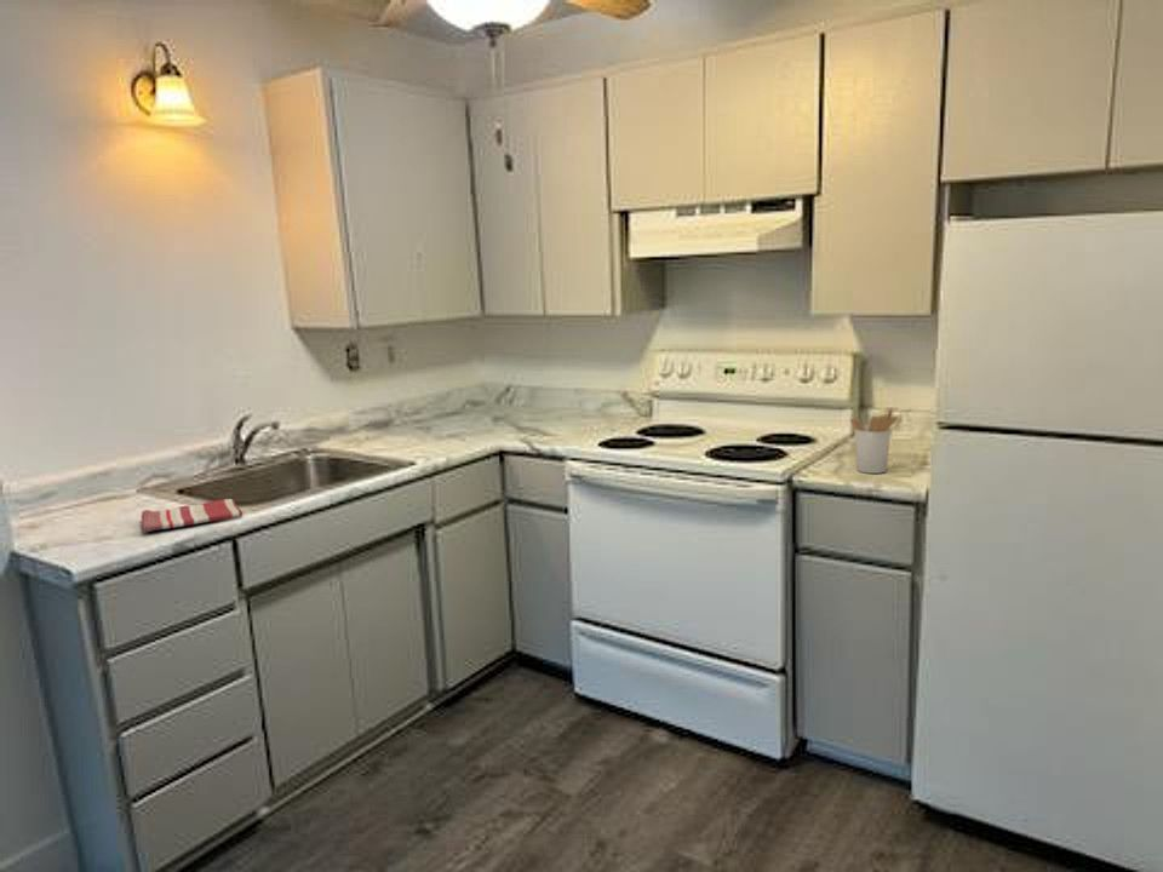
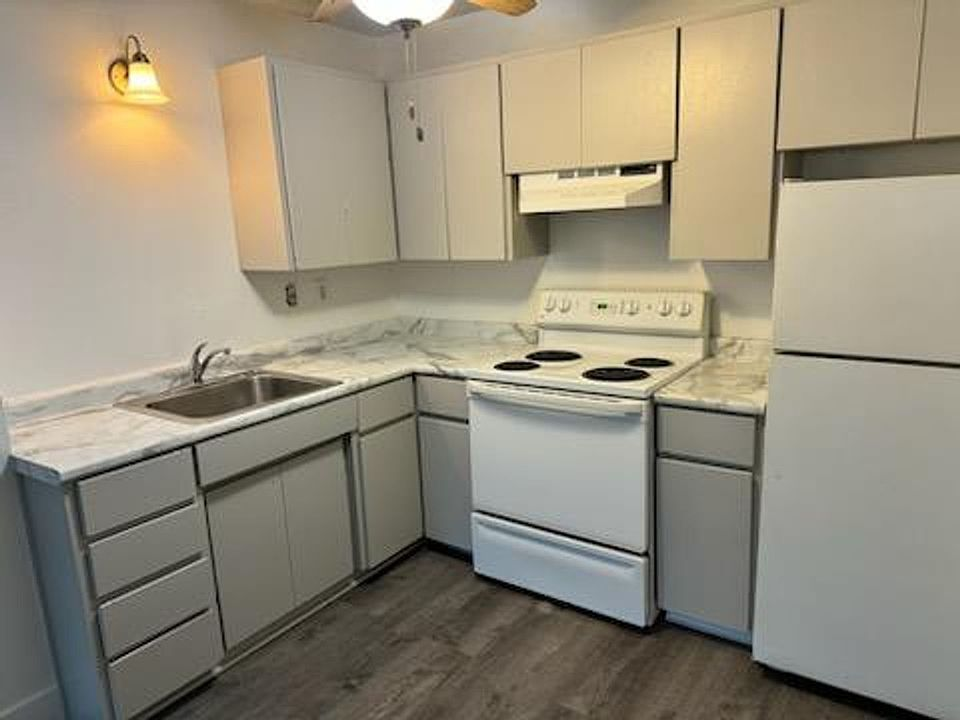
- dish towel (190, 514)
- utensil holder (876, 441)
